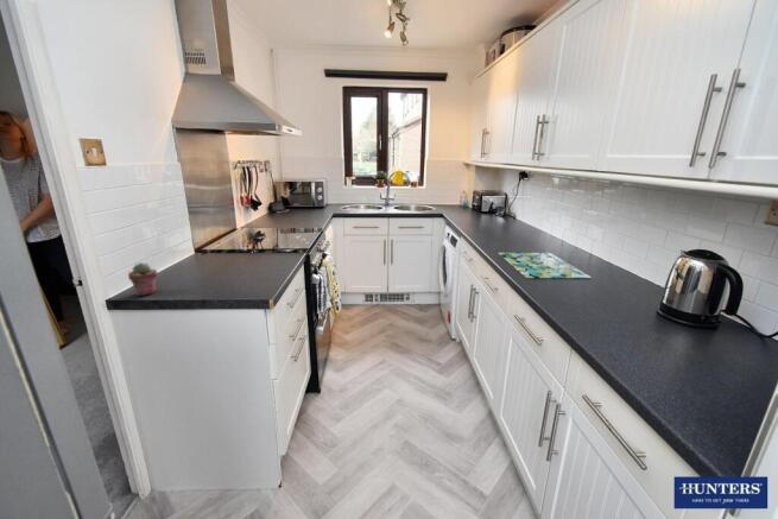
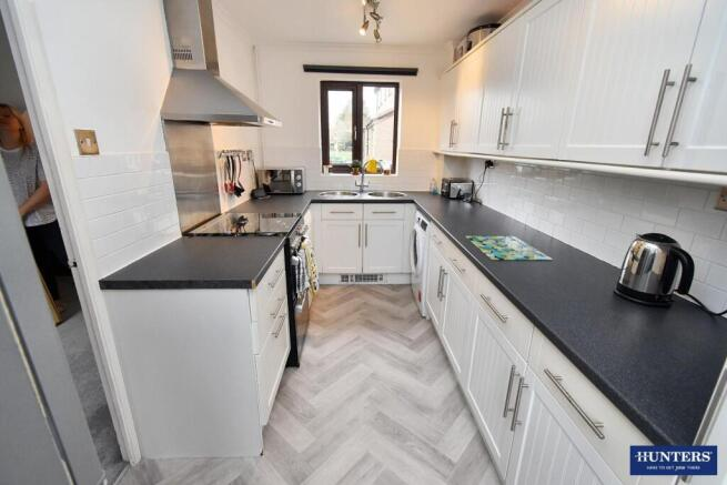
- potted succulent (143, 278)
